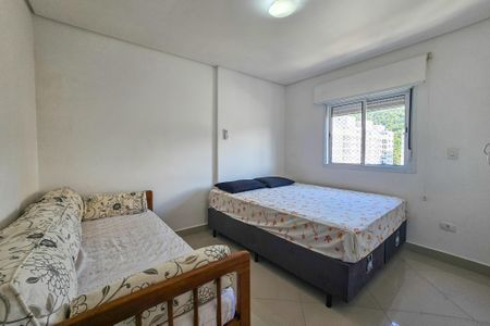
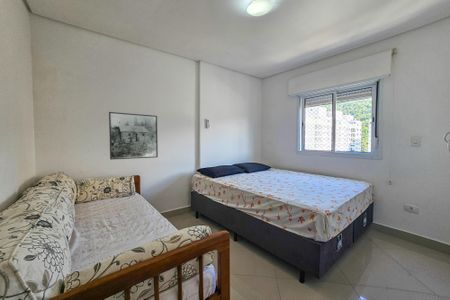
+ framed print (135, 136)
